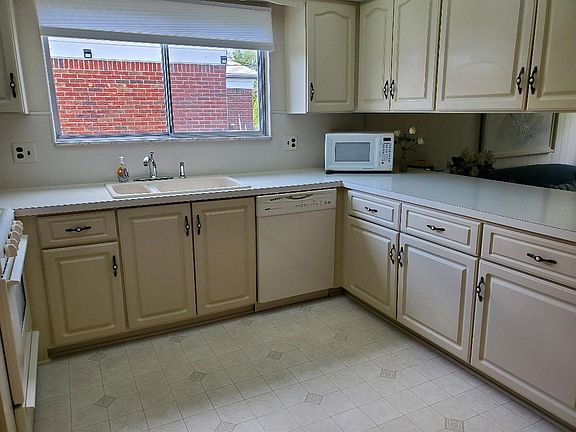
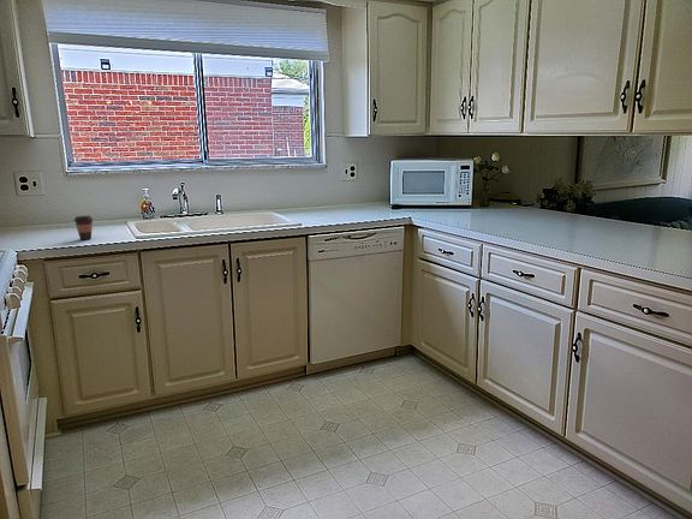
+ coffee cup (84, 227)
